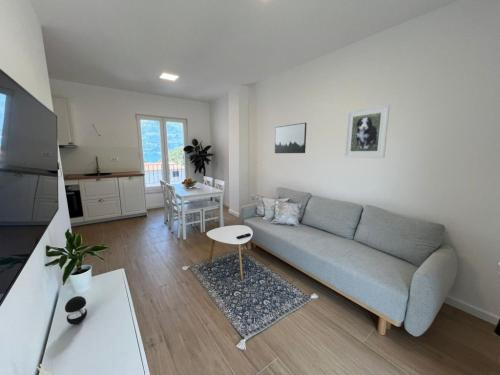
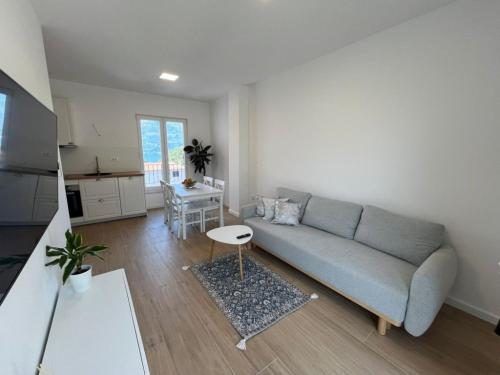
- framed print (365, 133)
- wall art (289, 139)
- speaker (75, 310)
